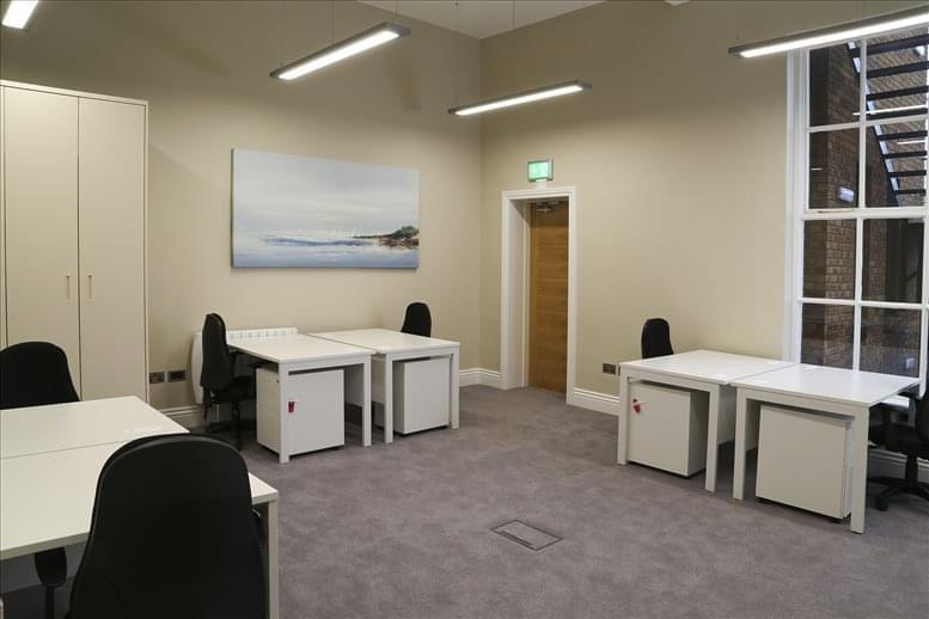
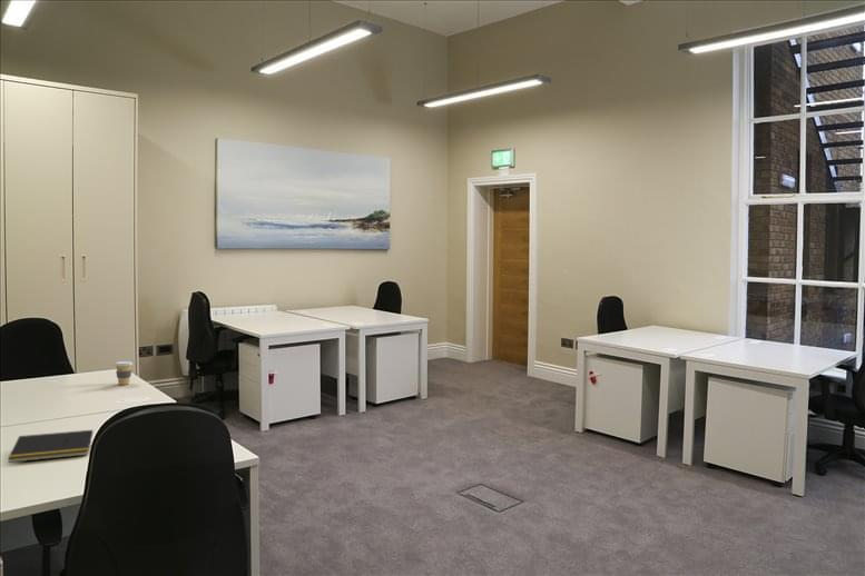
+ coffee cup (124, 373)
+ notepad (52, 445)
